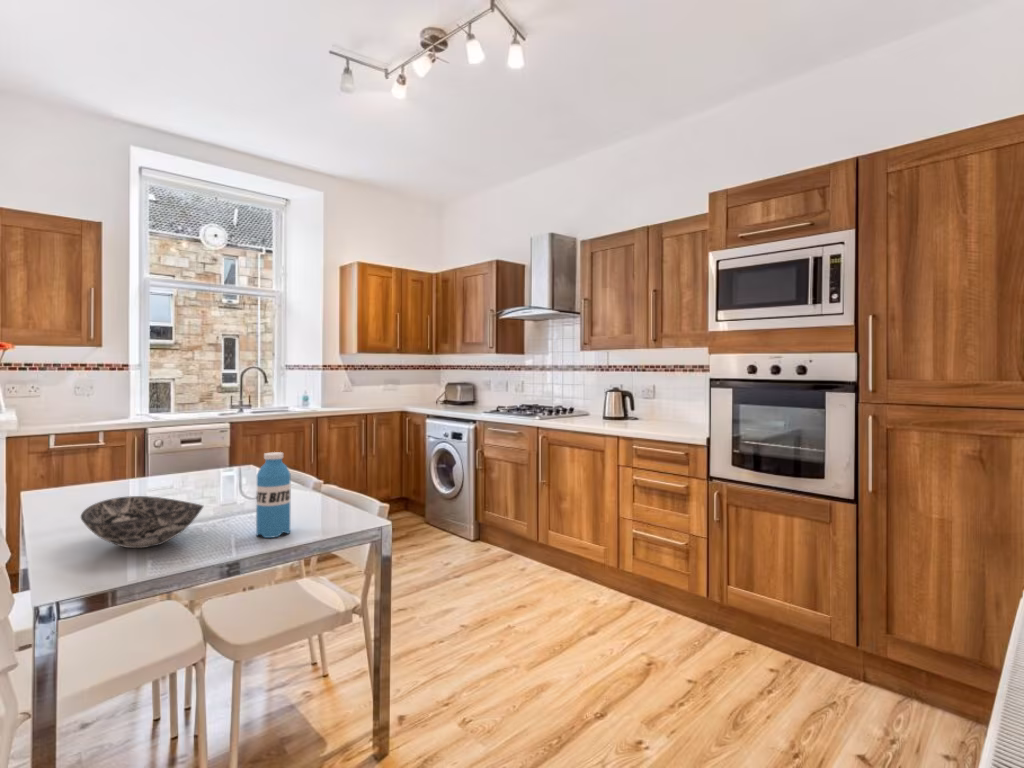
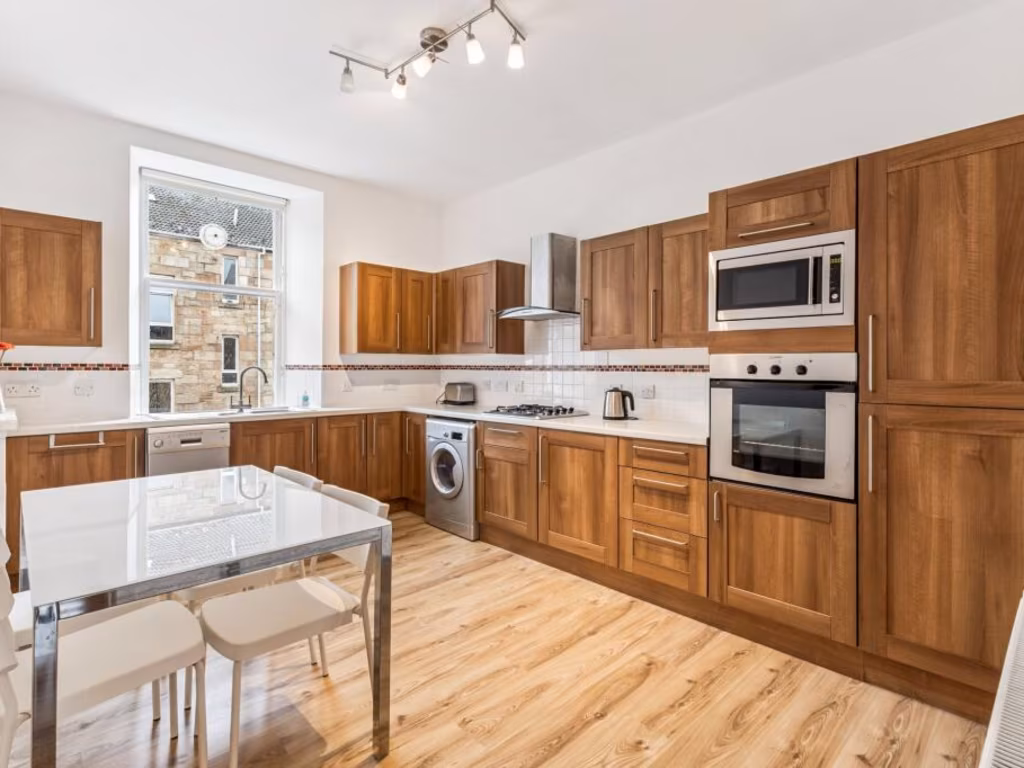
- bowl (144, 523)
- water bottle (273, 493)
